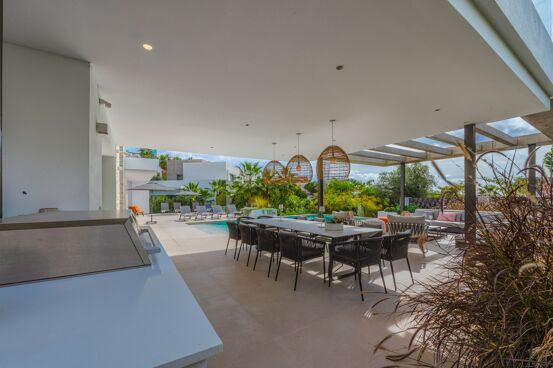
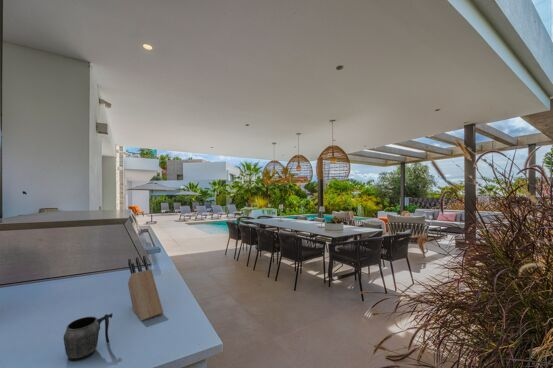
+ knife block (143, 284)
+ mug (89, 335)
